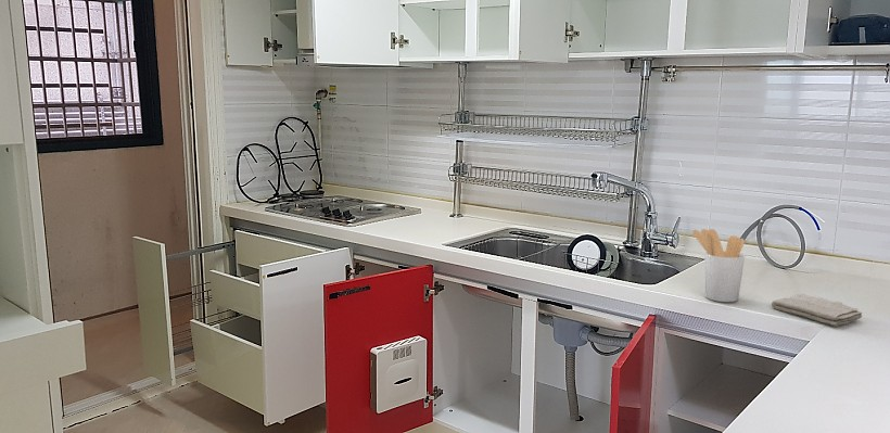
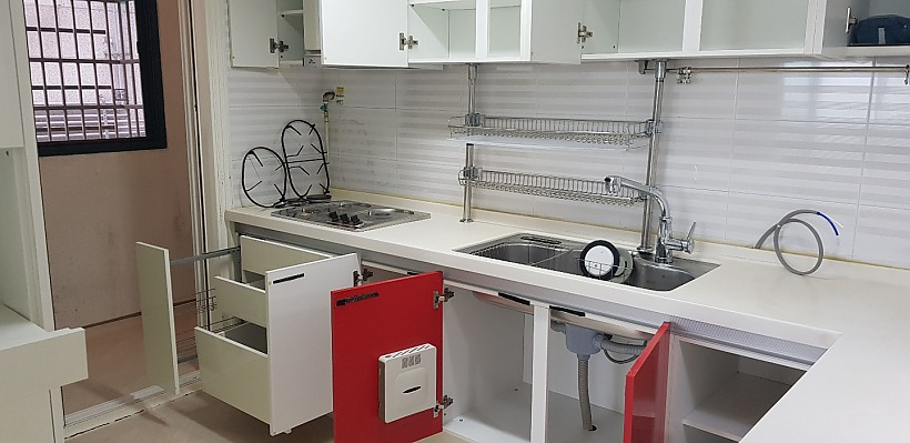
- washcloth (815, 308)
- utensil holder (716, 263)
